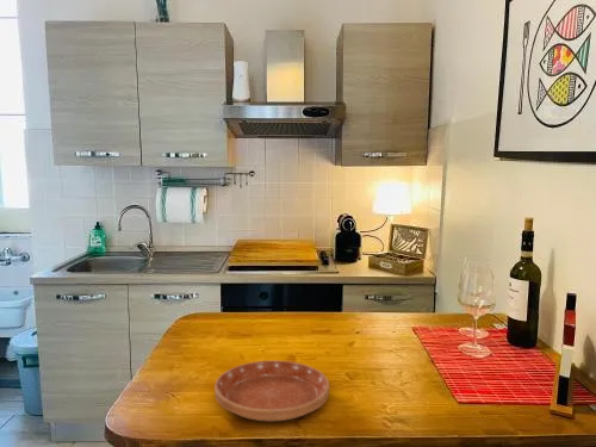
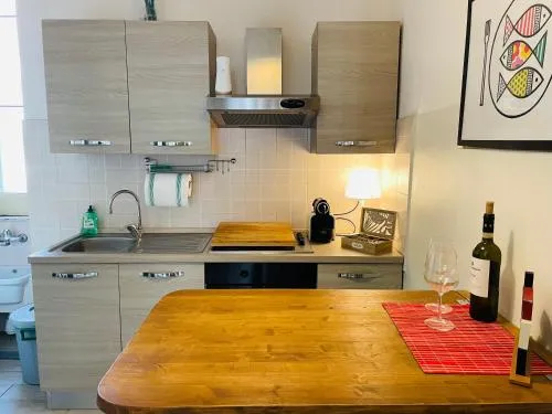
- saucer (272, 390)
